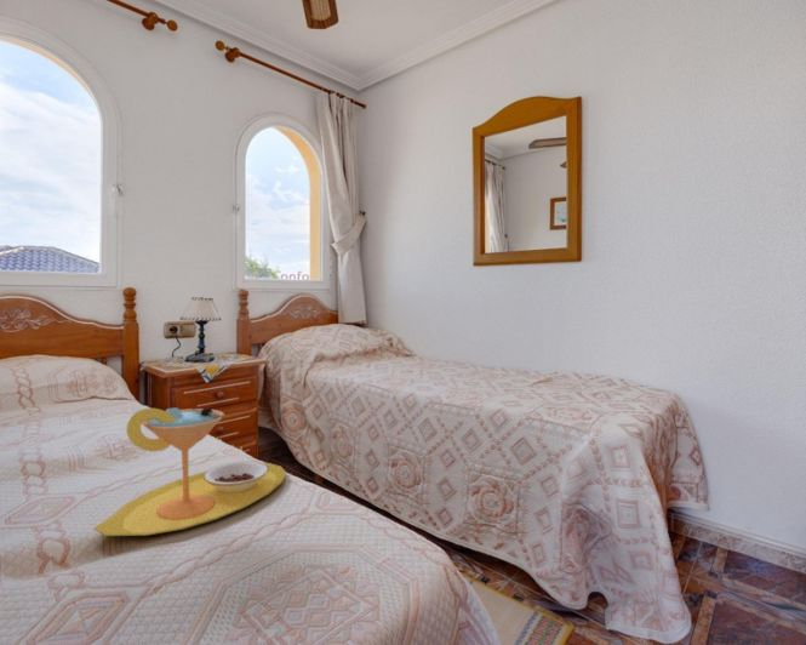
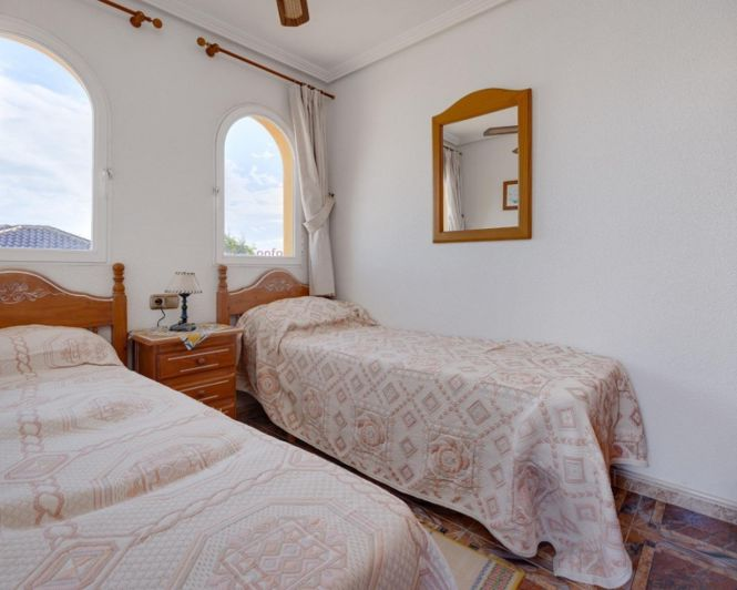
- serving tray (198, 441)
